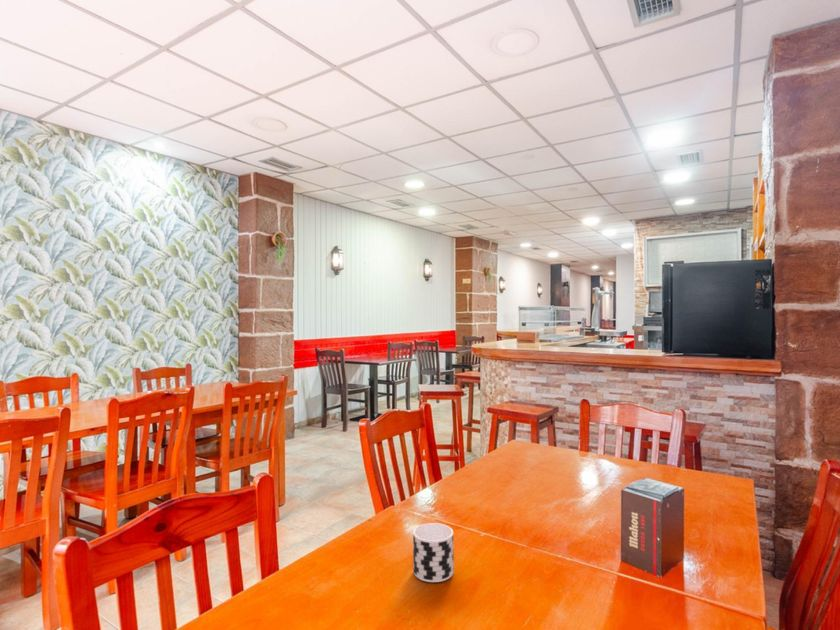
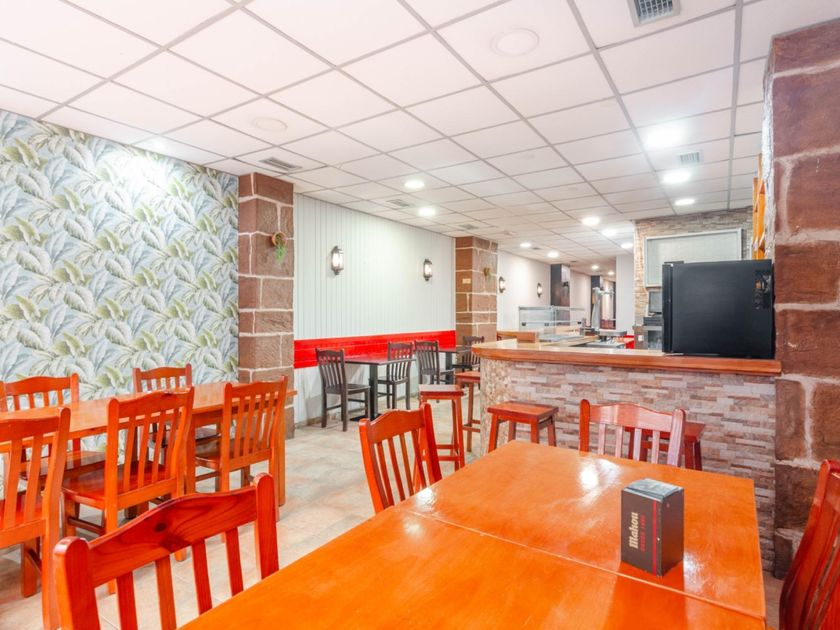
- cup (436, 548)
